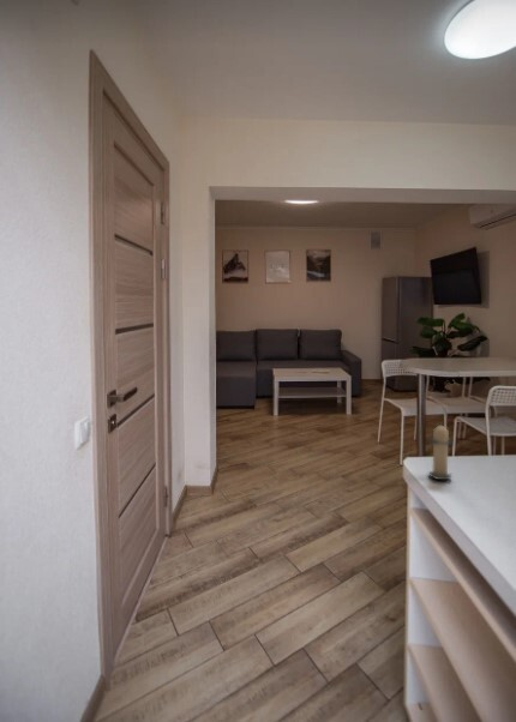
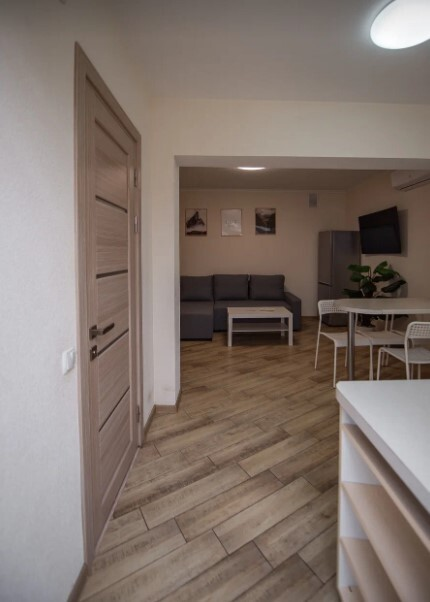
- candle (440, 450)
